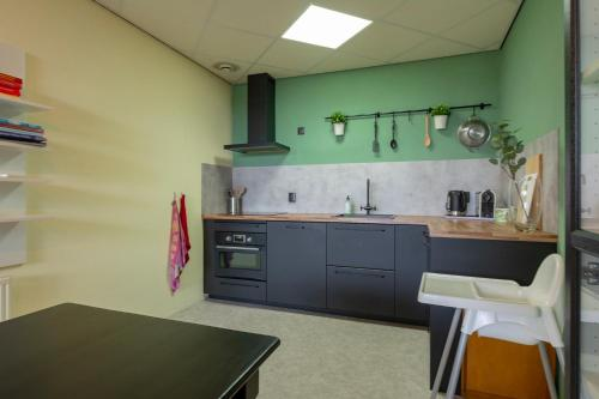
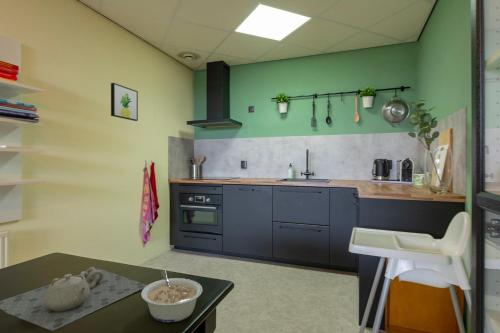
+ teapot (76, 280)
+ legume (170, 297)
+ wall art (125, 102)
